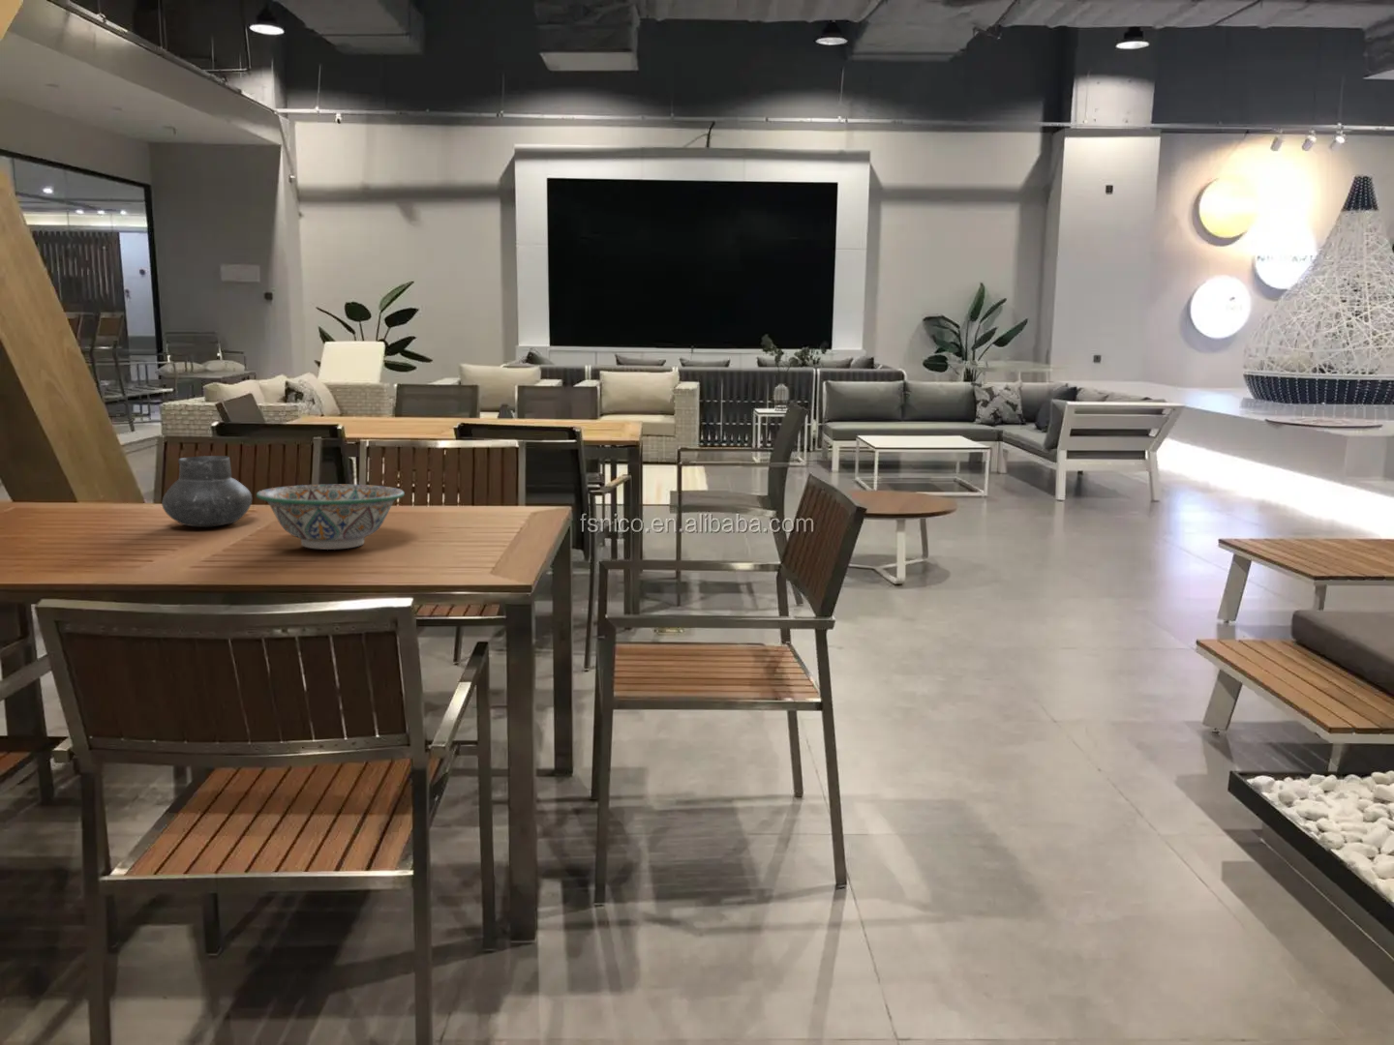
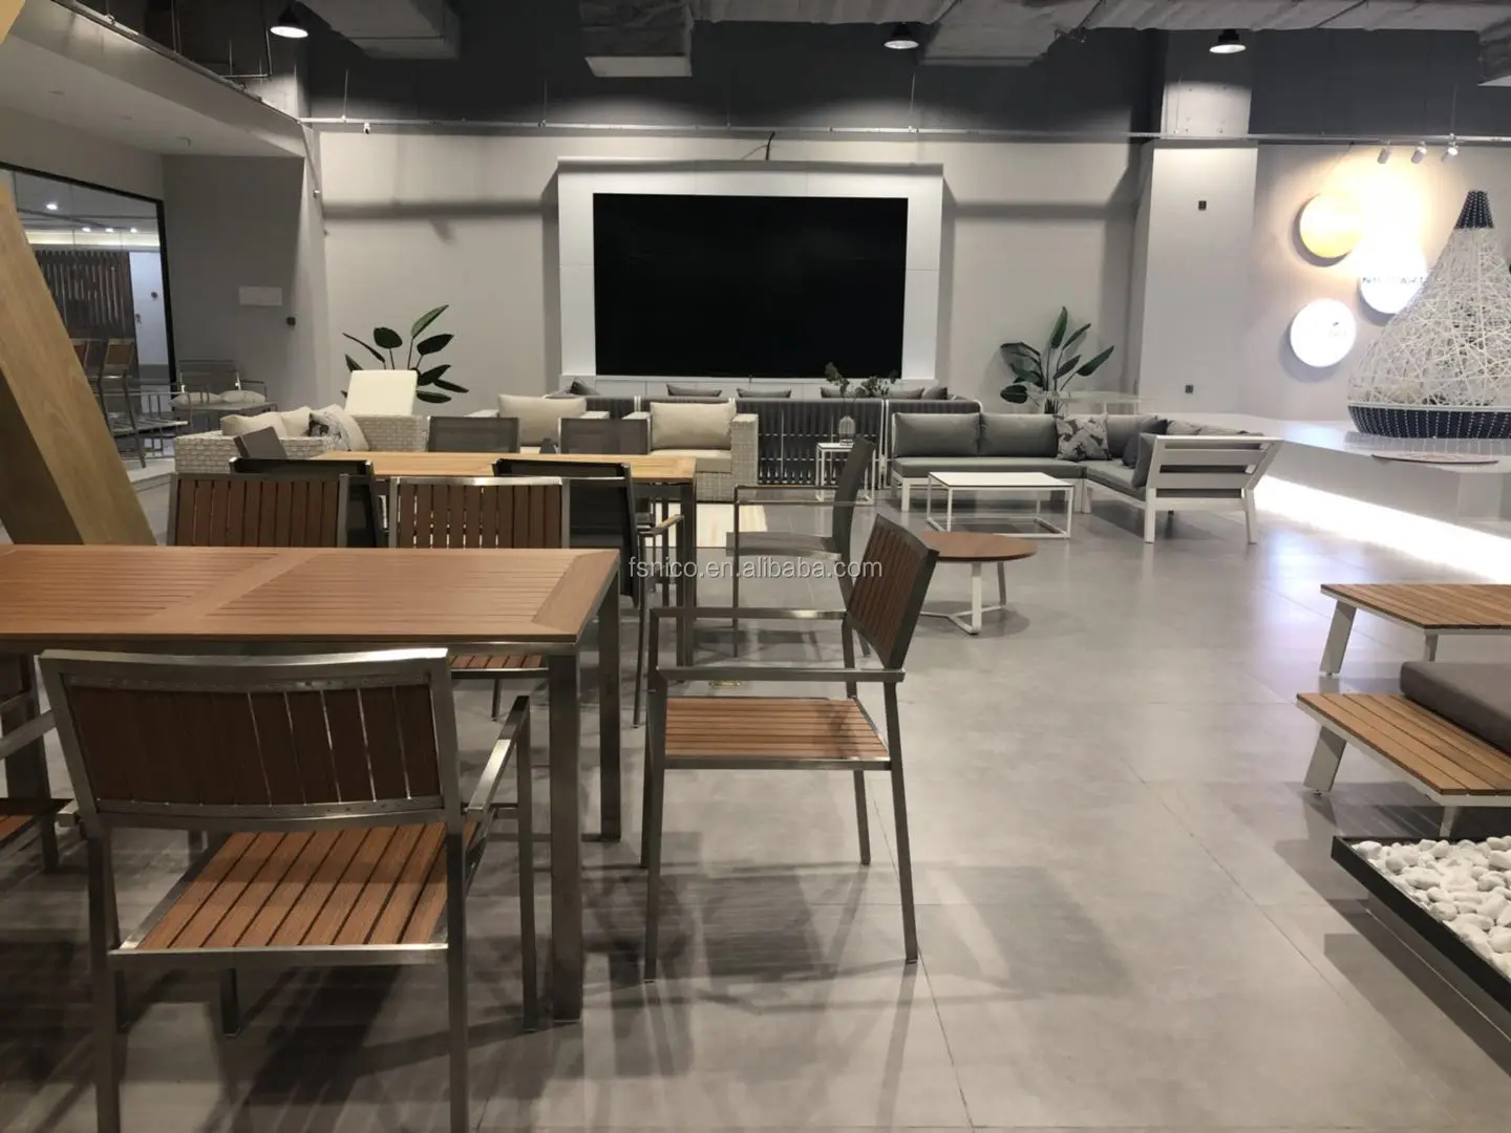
- decorative bowl (333, 517)
- vase (207, 491)
